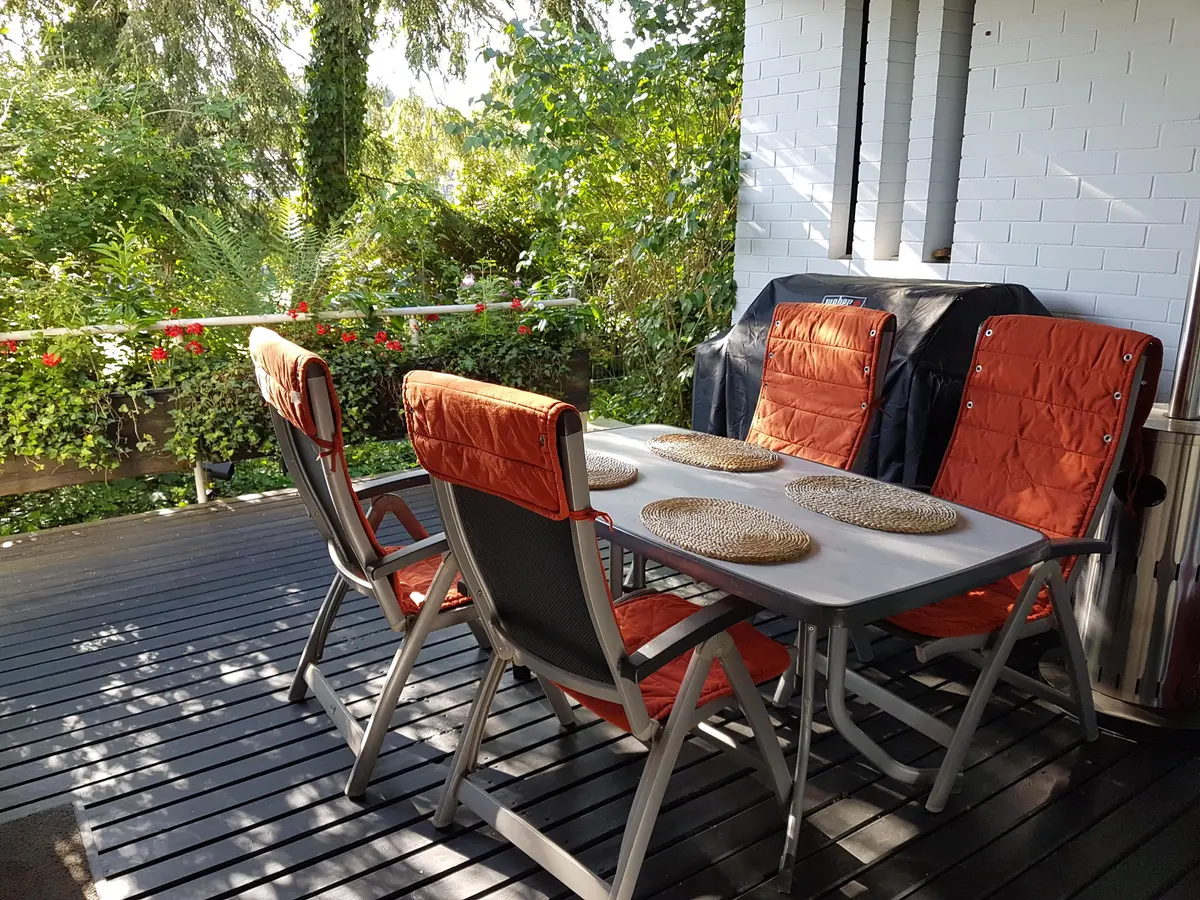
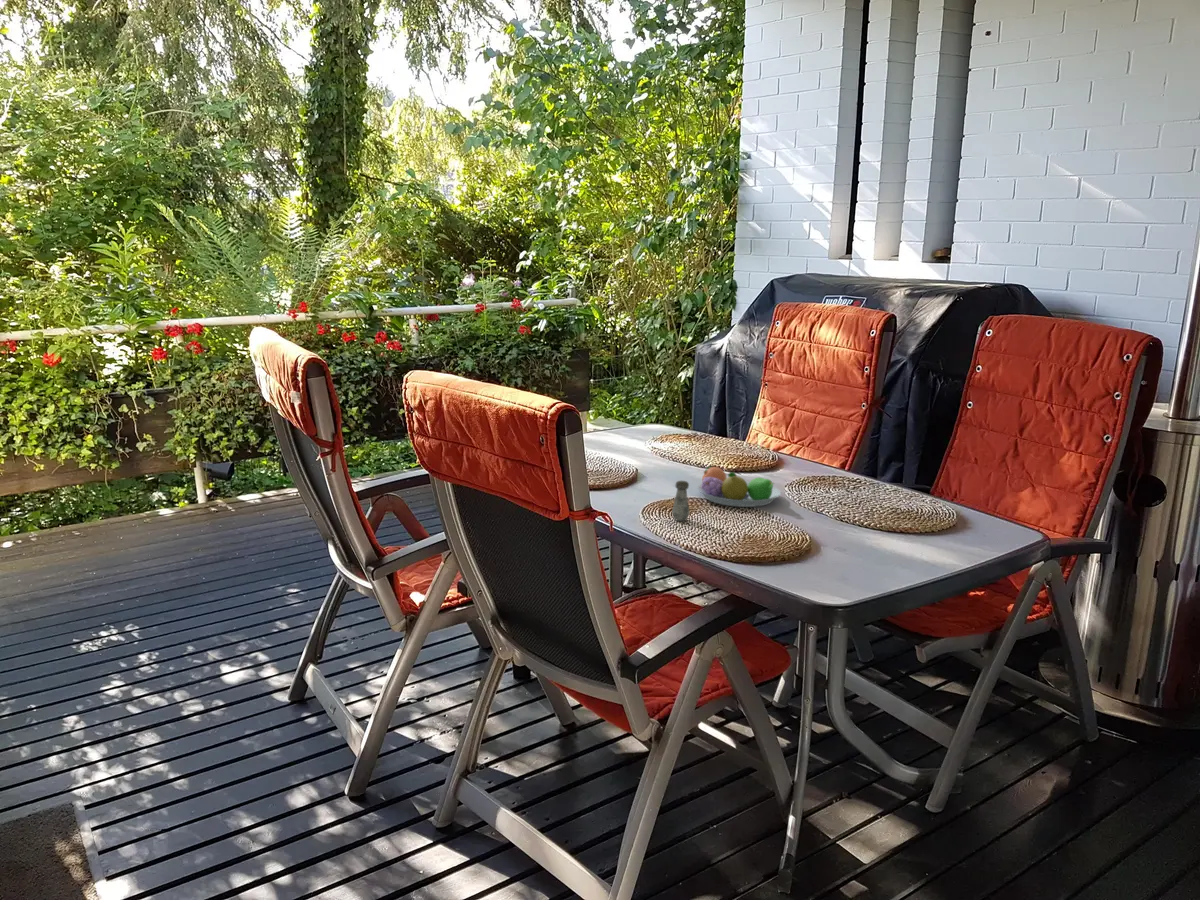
+ fruit bowl (740, 483)
+ salt shaker (681, 500)
